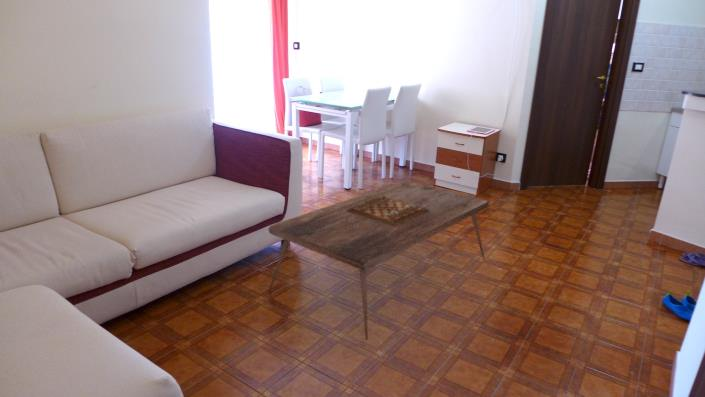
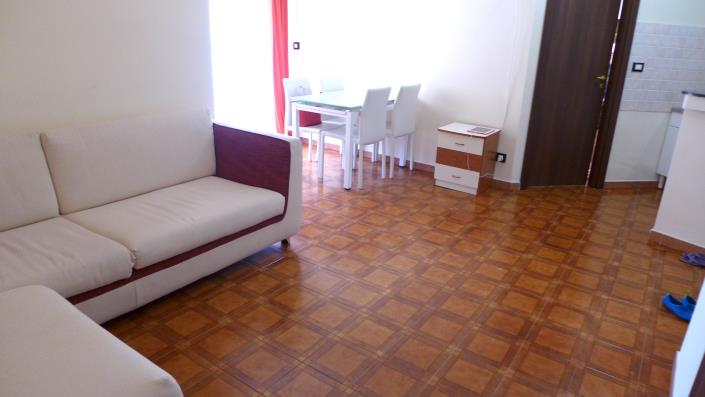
- coffee table (387, 239)
